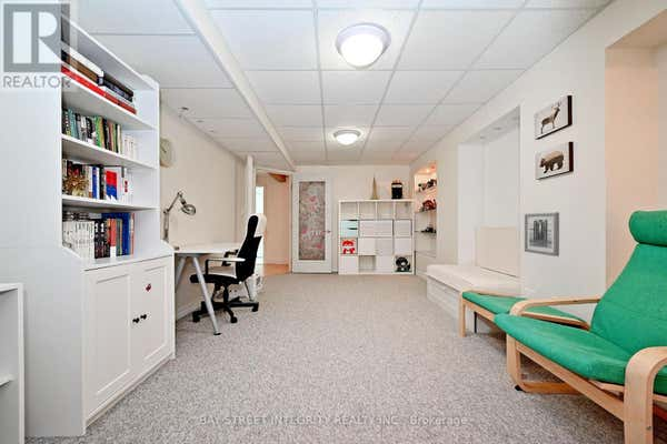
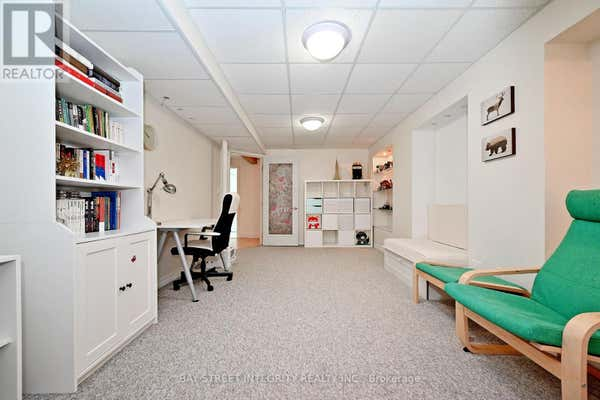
- wall art (540, 233)
